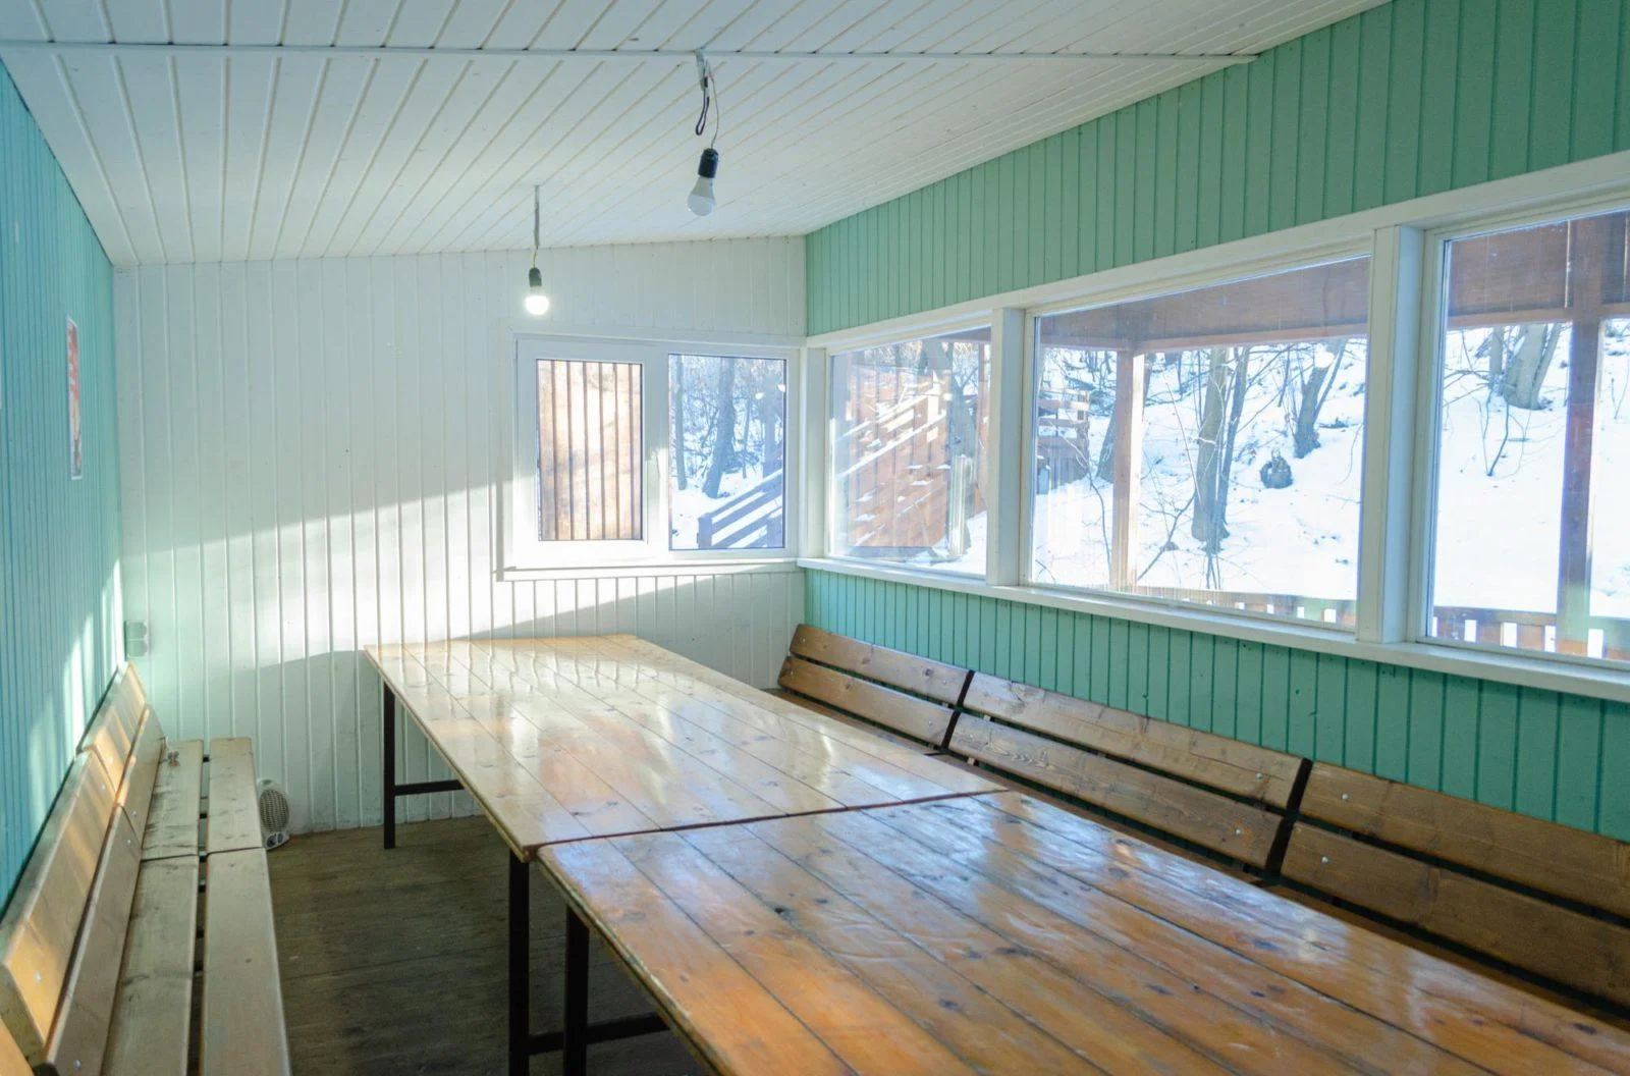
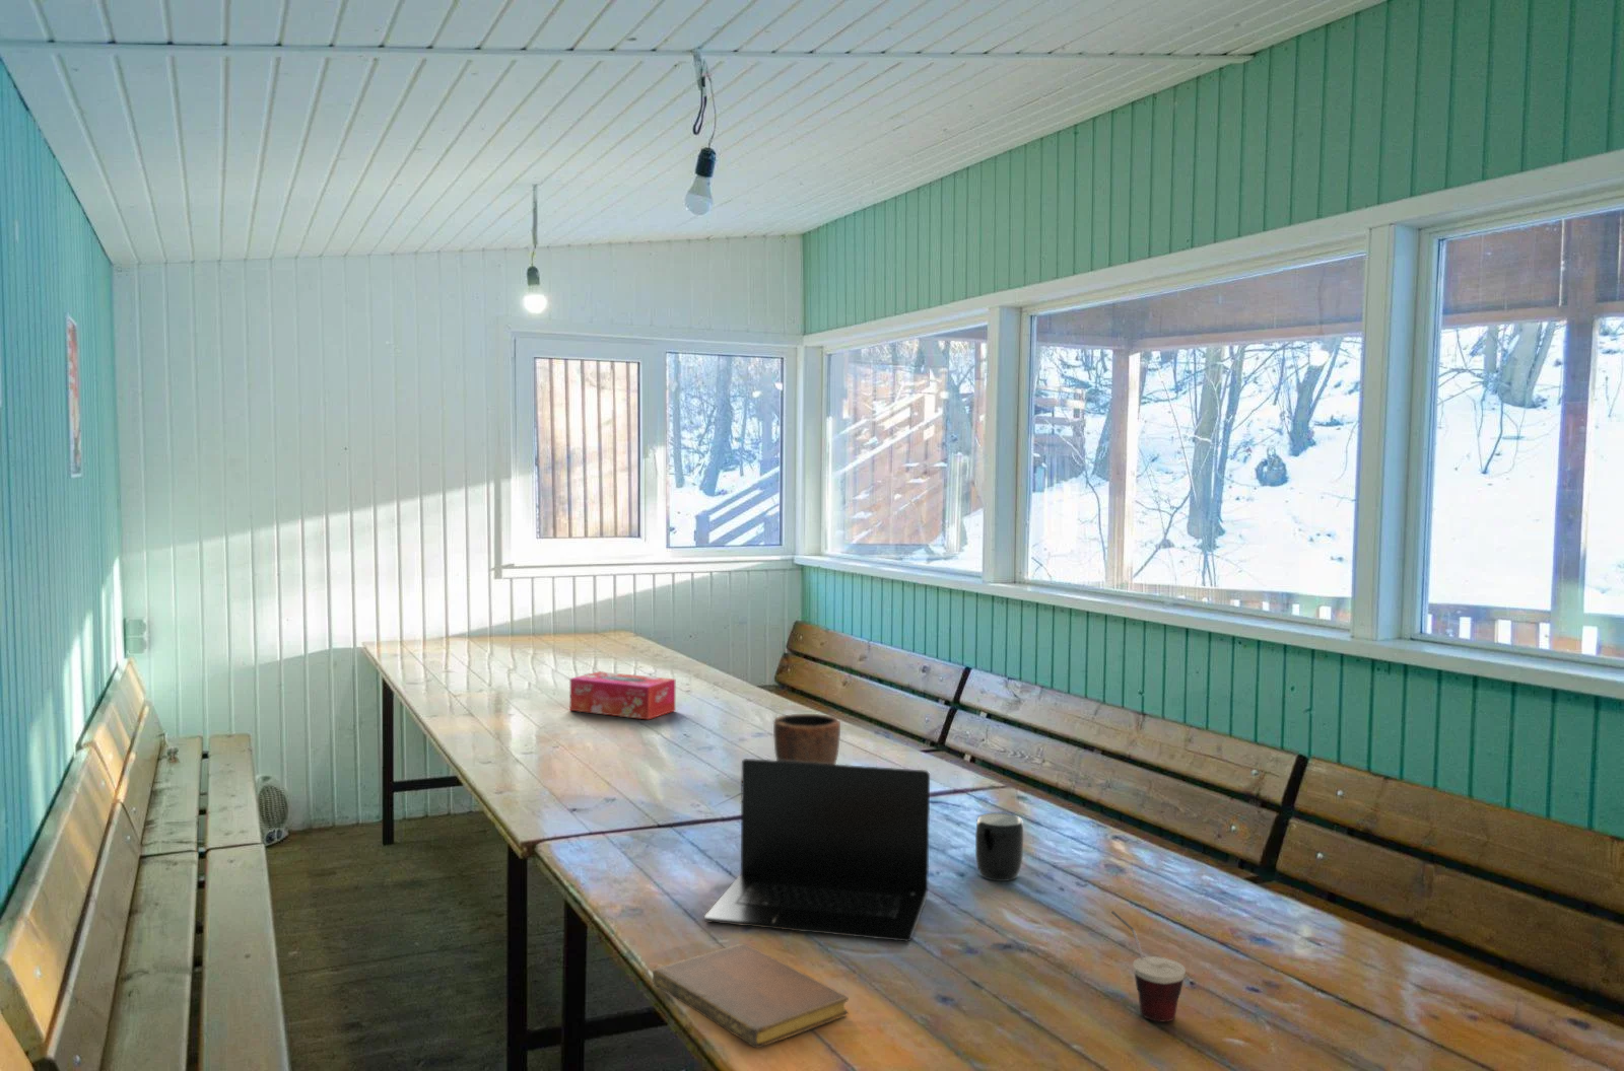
+ notebook (749, 991)
+ cup (1143, 966)
+ bowl (806, 751)
+ mug (995, 845)
+ tissue box (622, 694)
+ laptop (820, 844)
